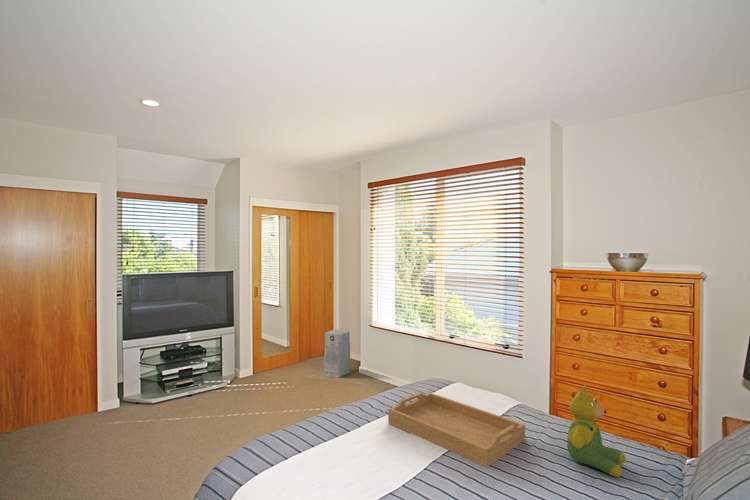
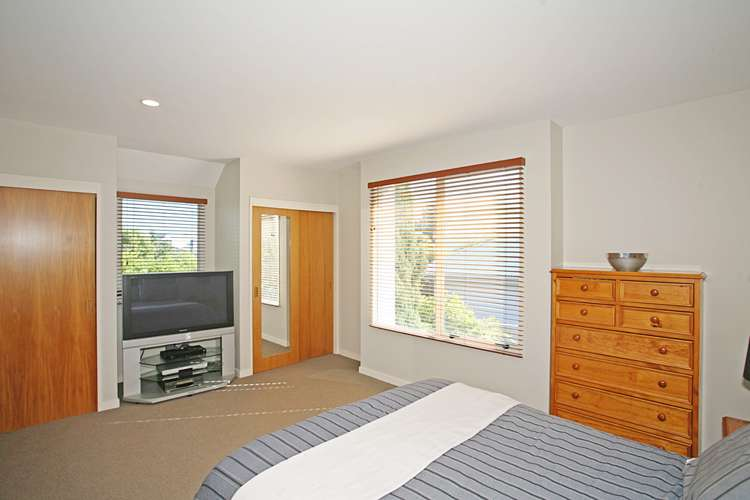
- teddy bear (595, 426)
- air purifier (337, 352)
- serving tray (453, 421)
